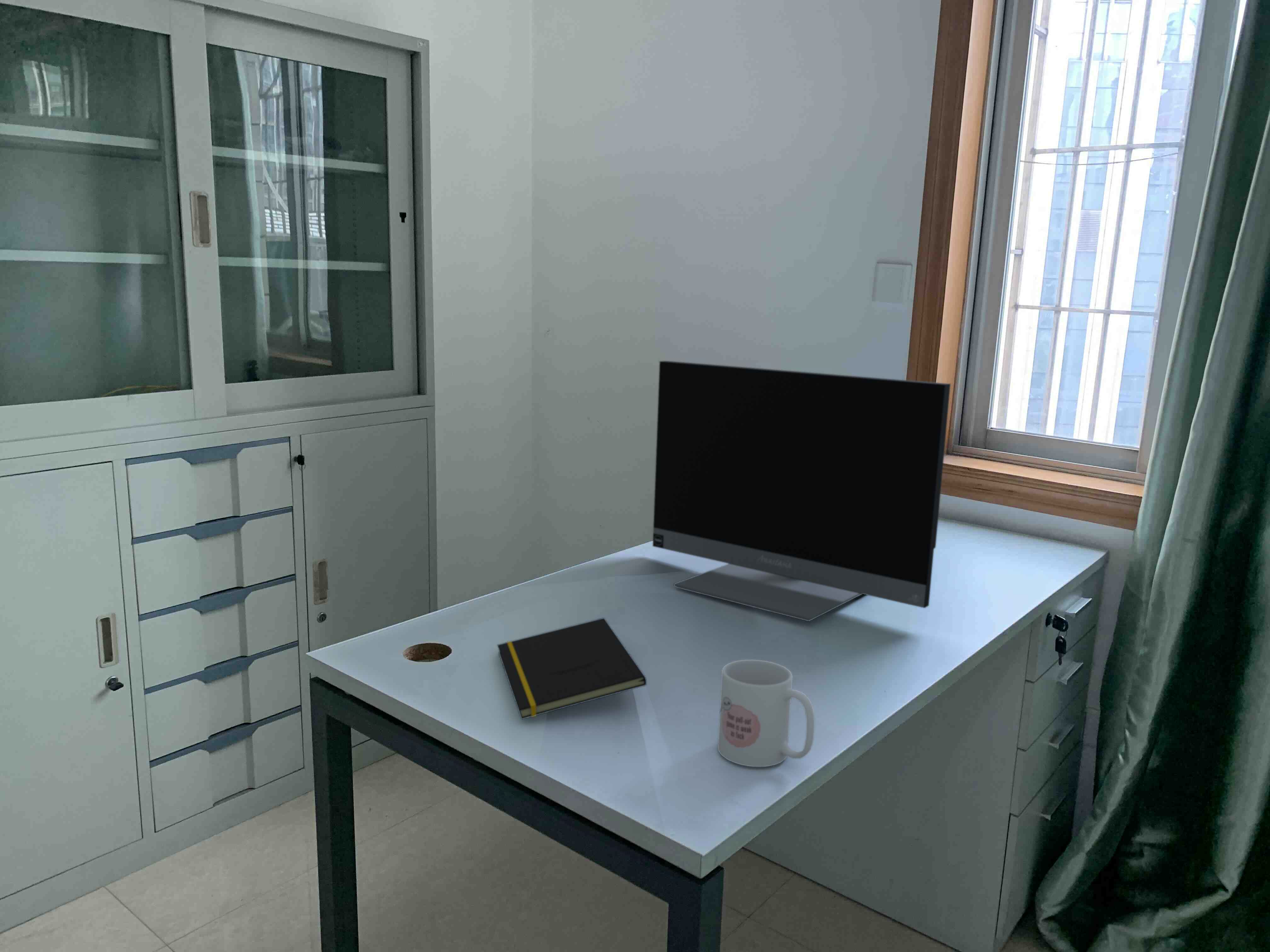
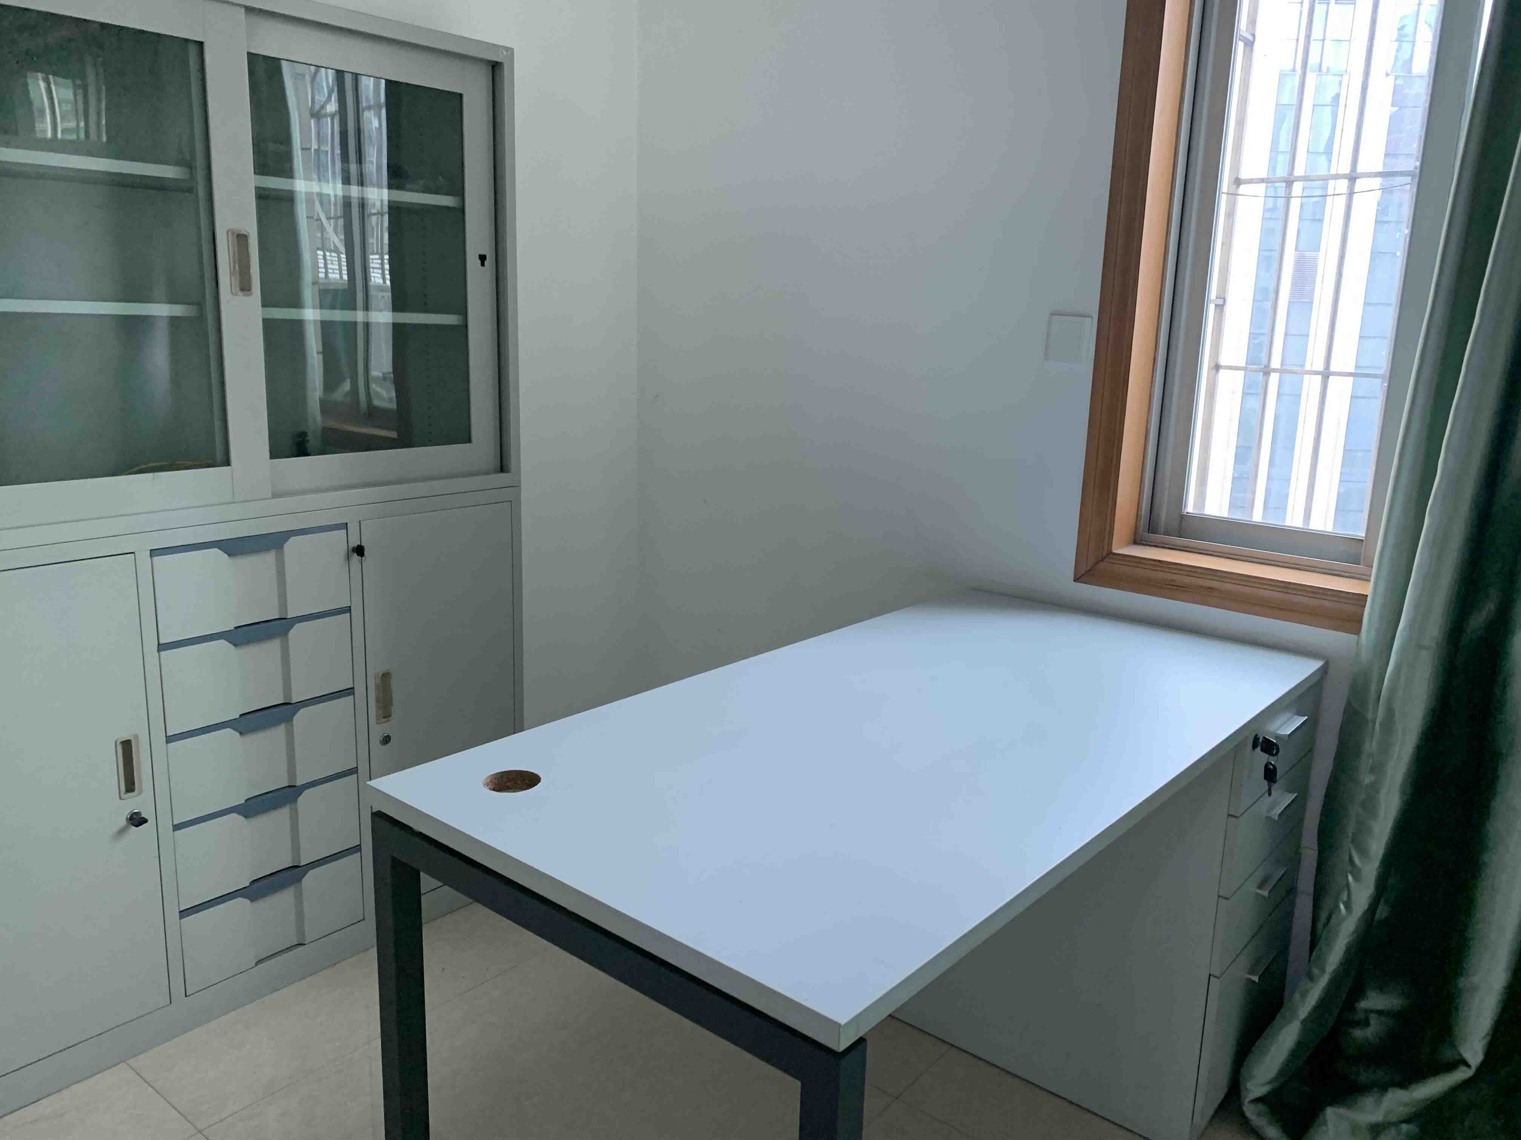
- mug (768, 716)
- monitor (785, 481)
- notepad (567, 664)
